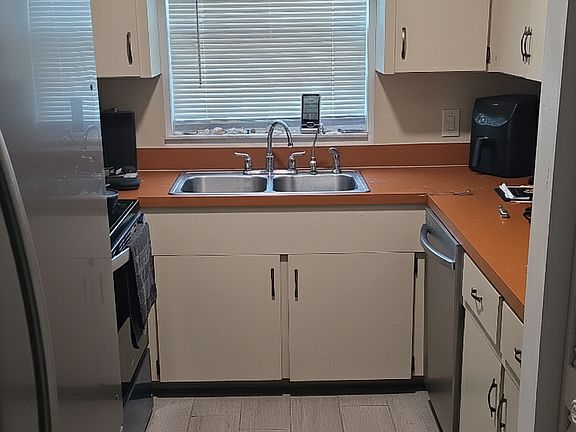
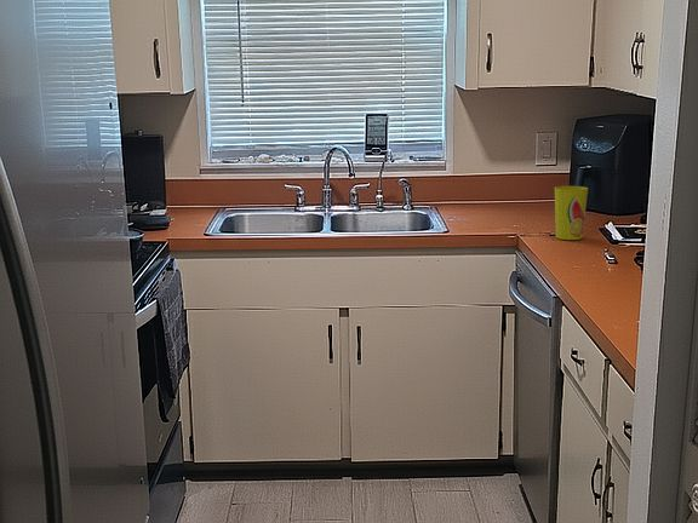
+ cup (570, 212)
